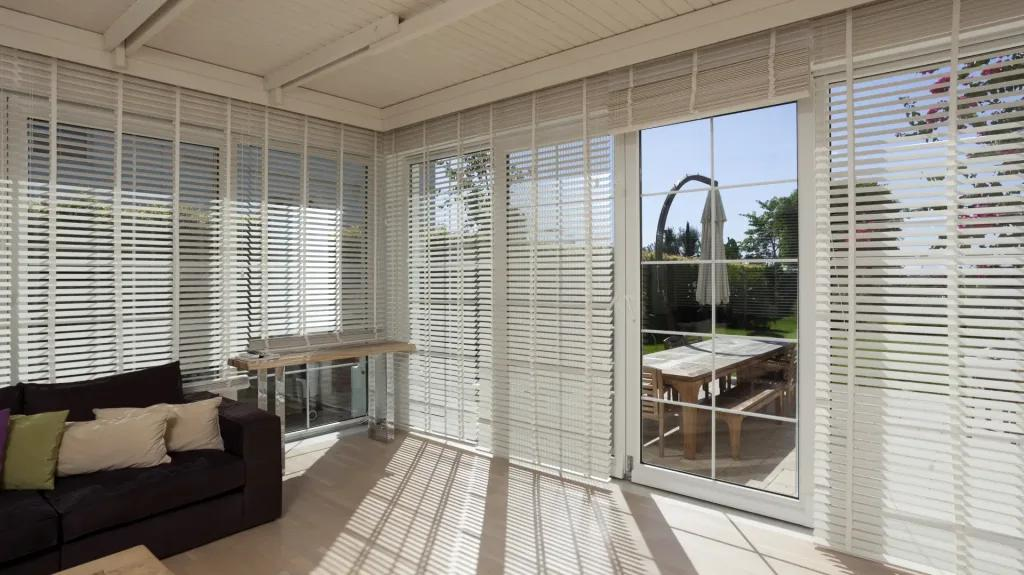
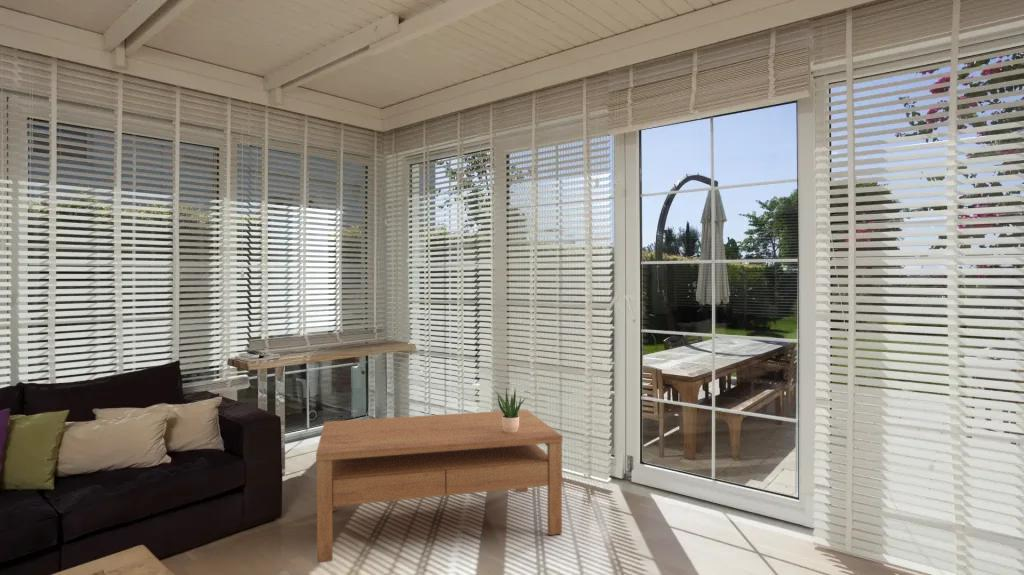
+ coffee table (437, 474)
+ potted plant (509, 407)
